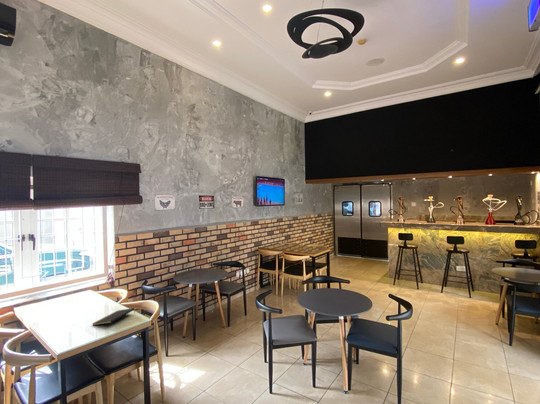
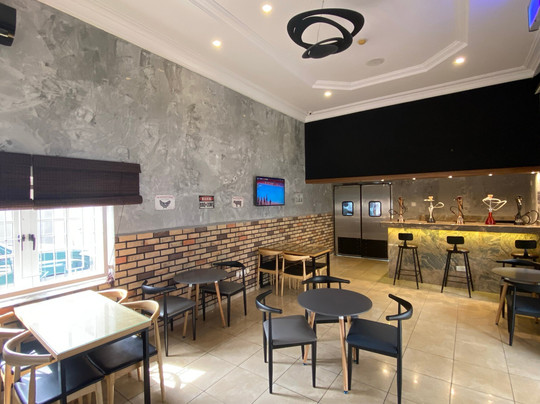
- notepad (114, 316)
